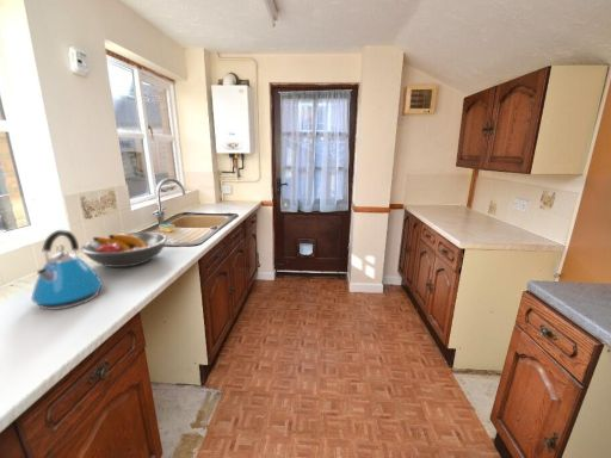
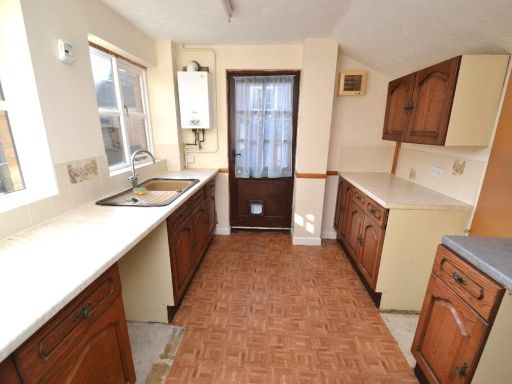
- fruit bowl (126, 248)
- kettle (64, 264)
